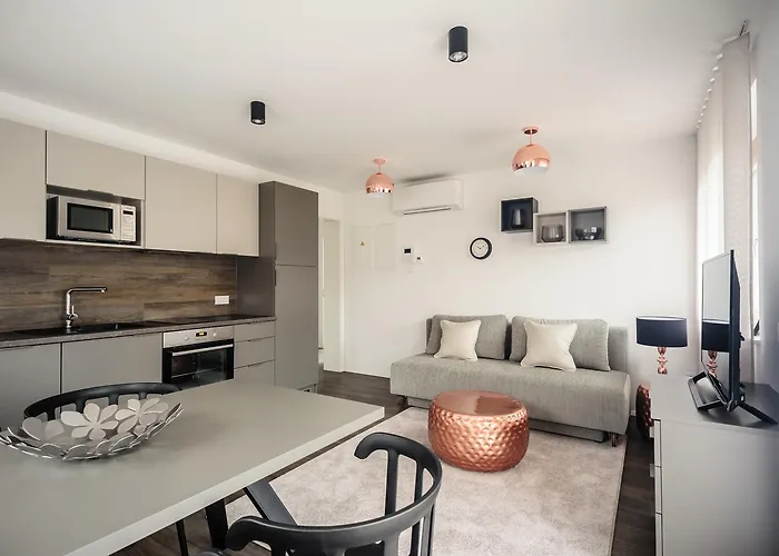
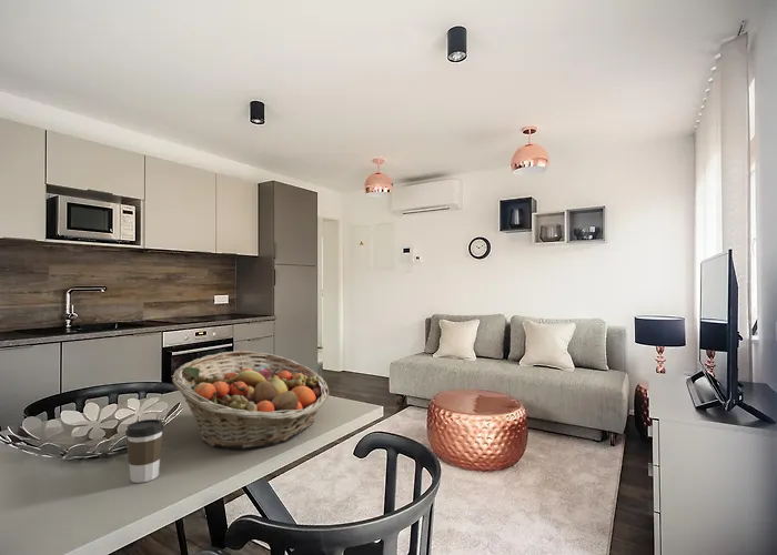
+ fruit basket (256, 393)
+ coffee cup (144, 450)
